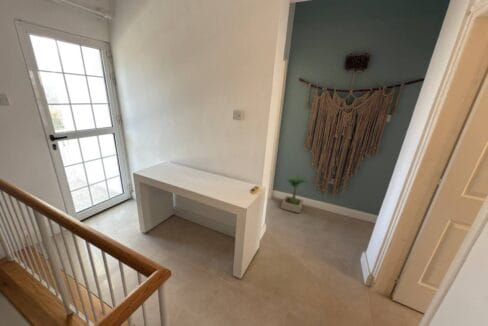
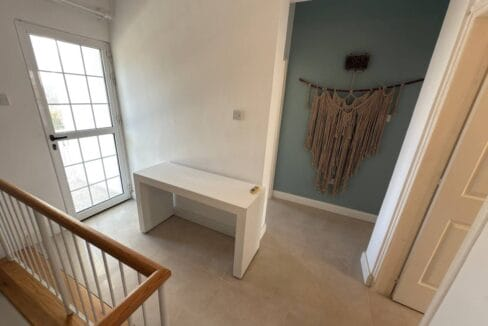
- potted plant (295, 192)
